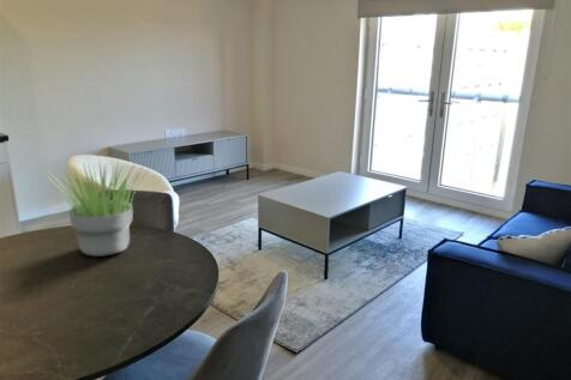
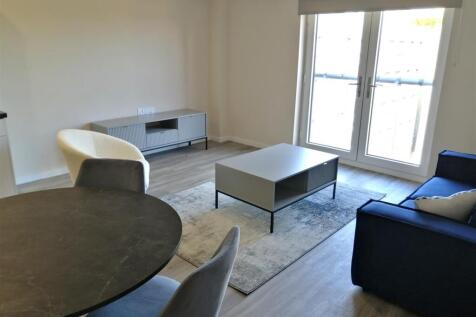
- potted plant (102, 210)
